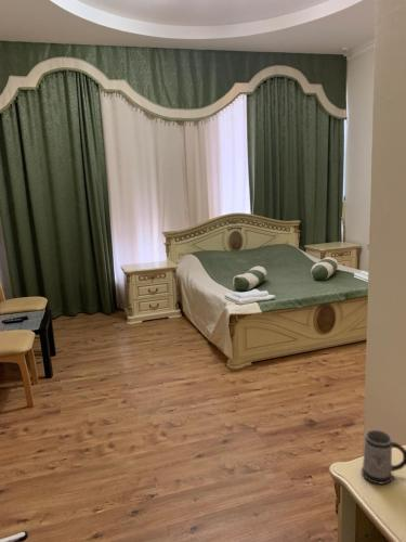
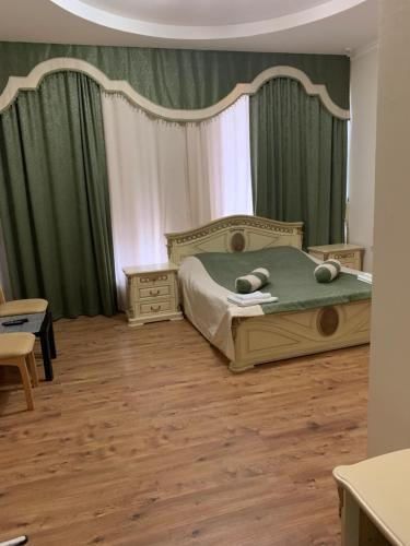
- mug (384, 456)
